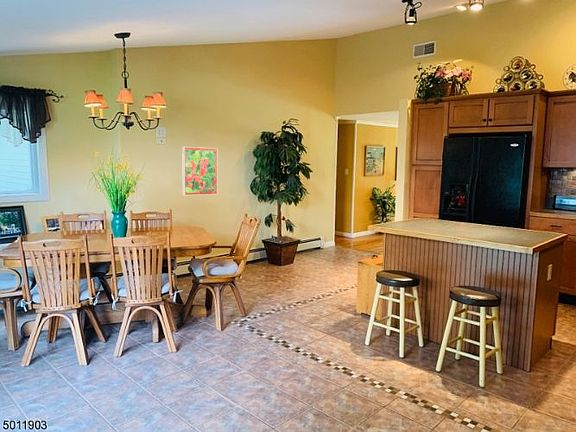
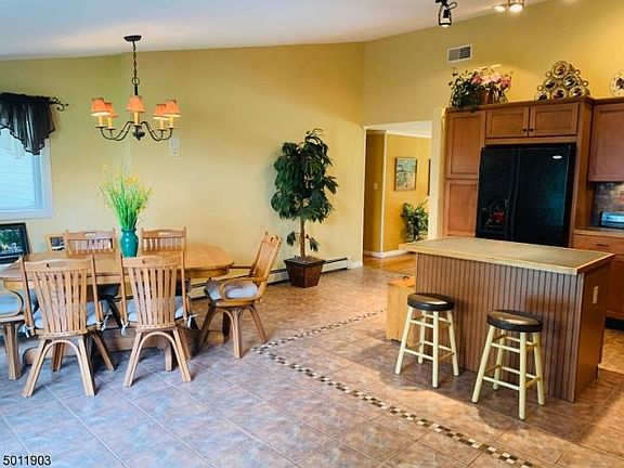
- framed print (200, 171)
